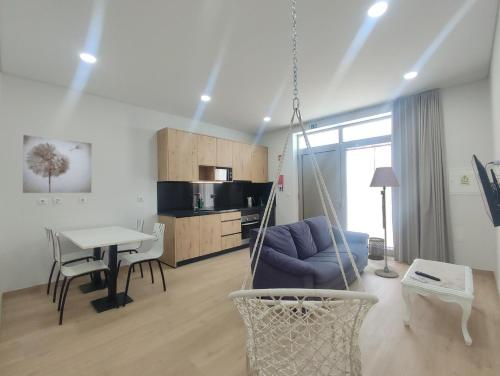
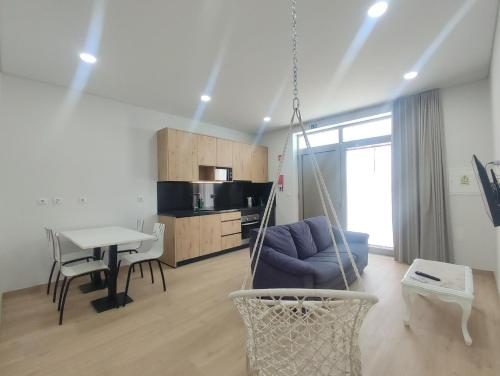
- floor lamp (385, 220)
- waste bin (375, 248)
- wall art (59, 166)
